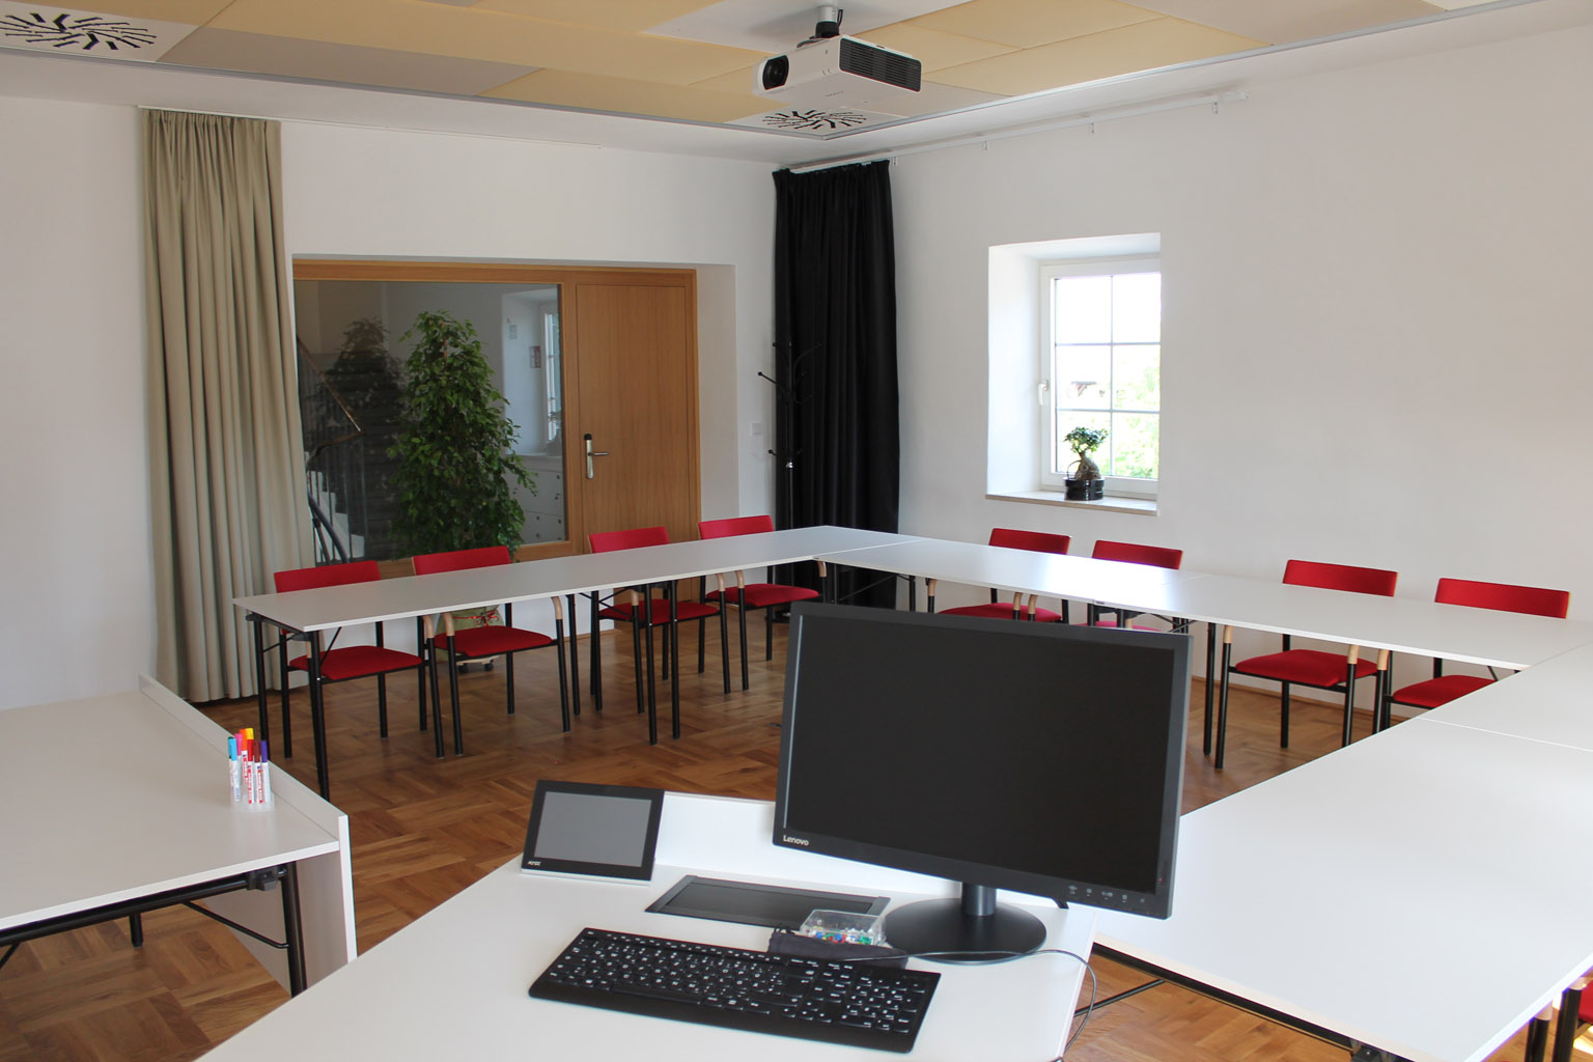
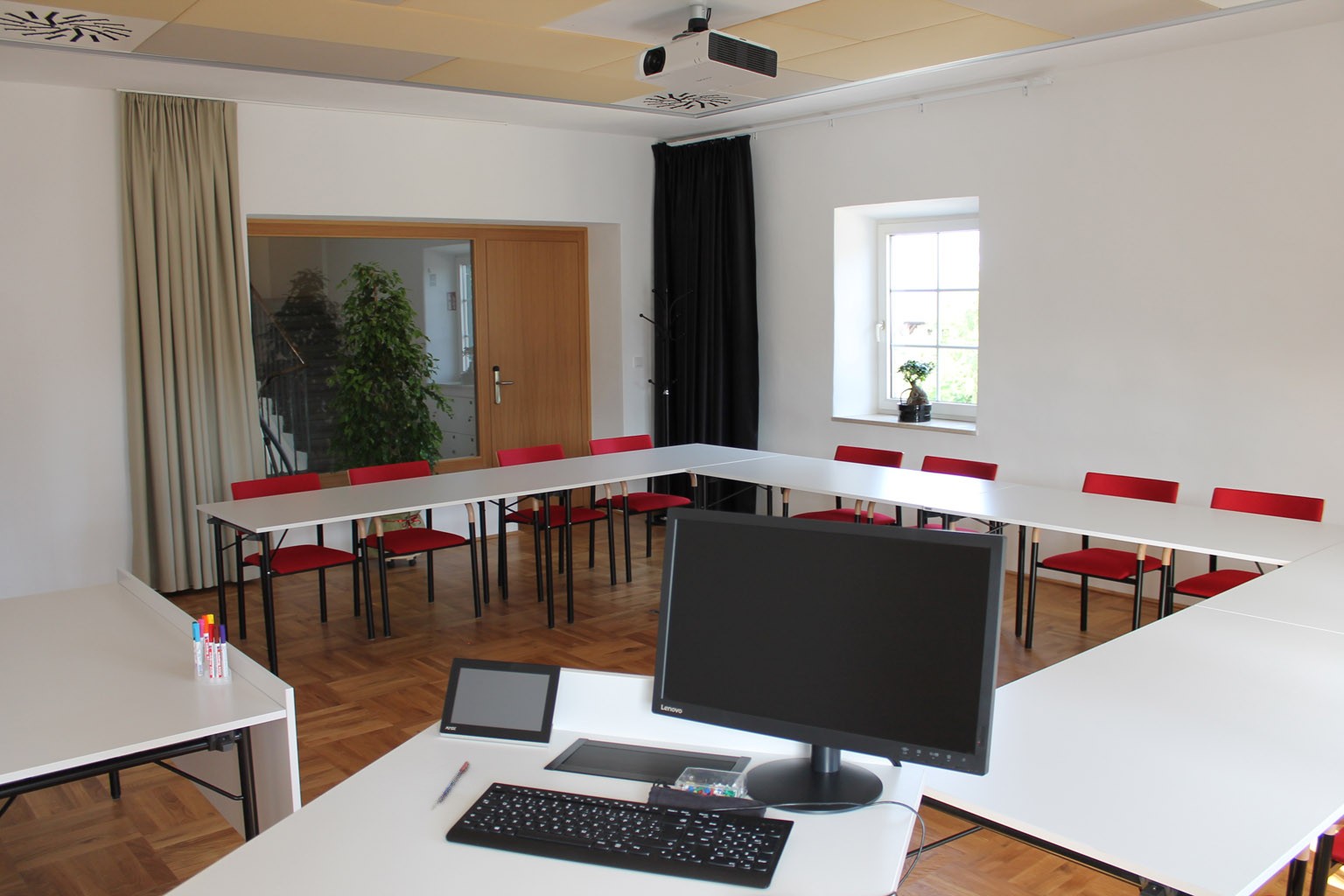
+ pen (453, 780)
